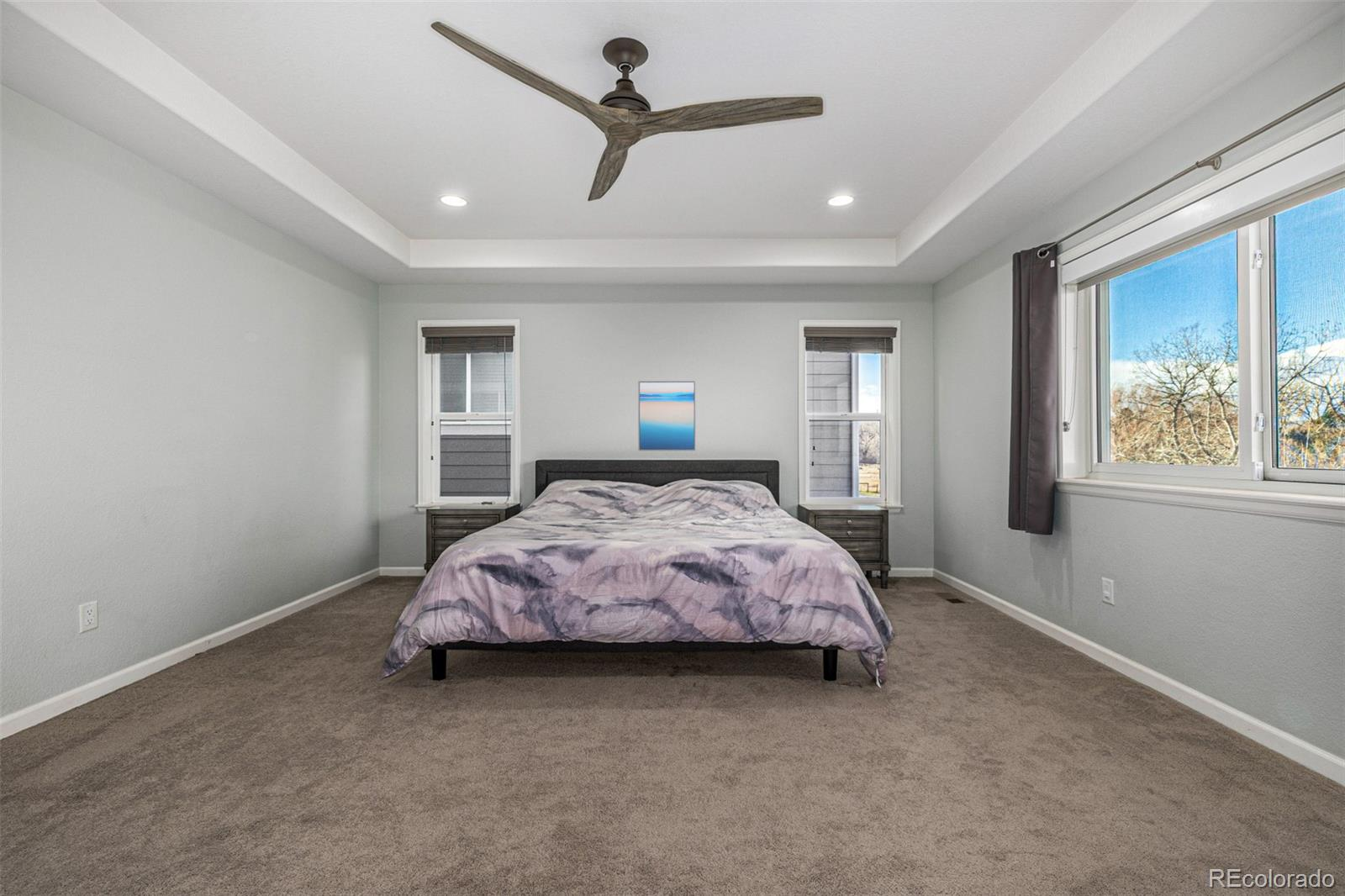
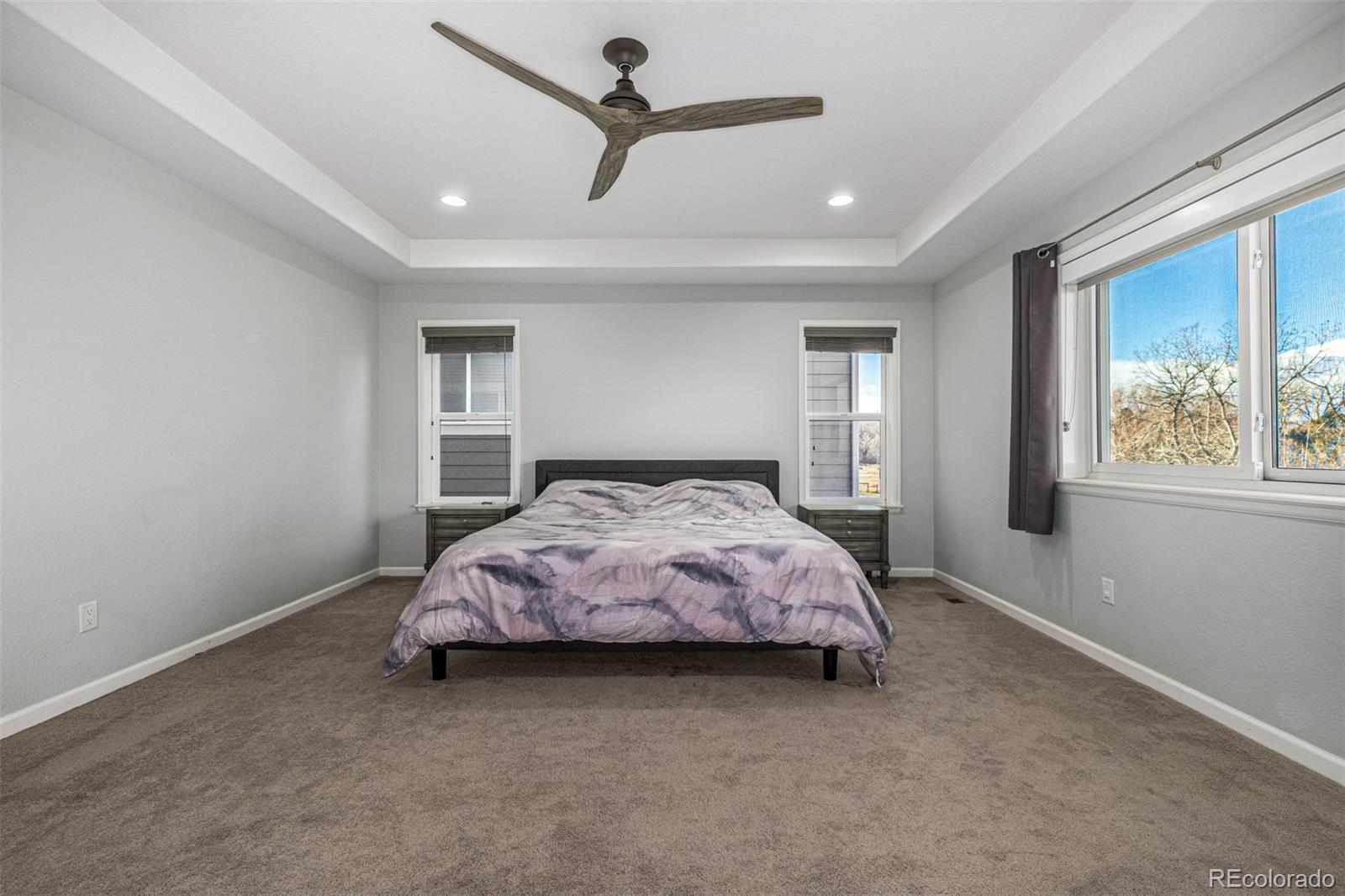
- wall art (667, 415)
